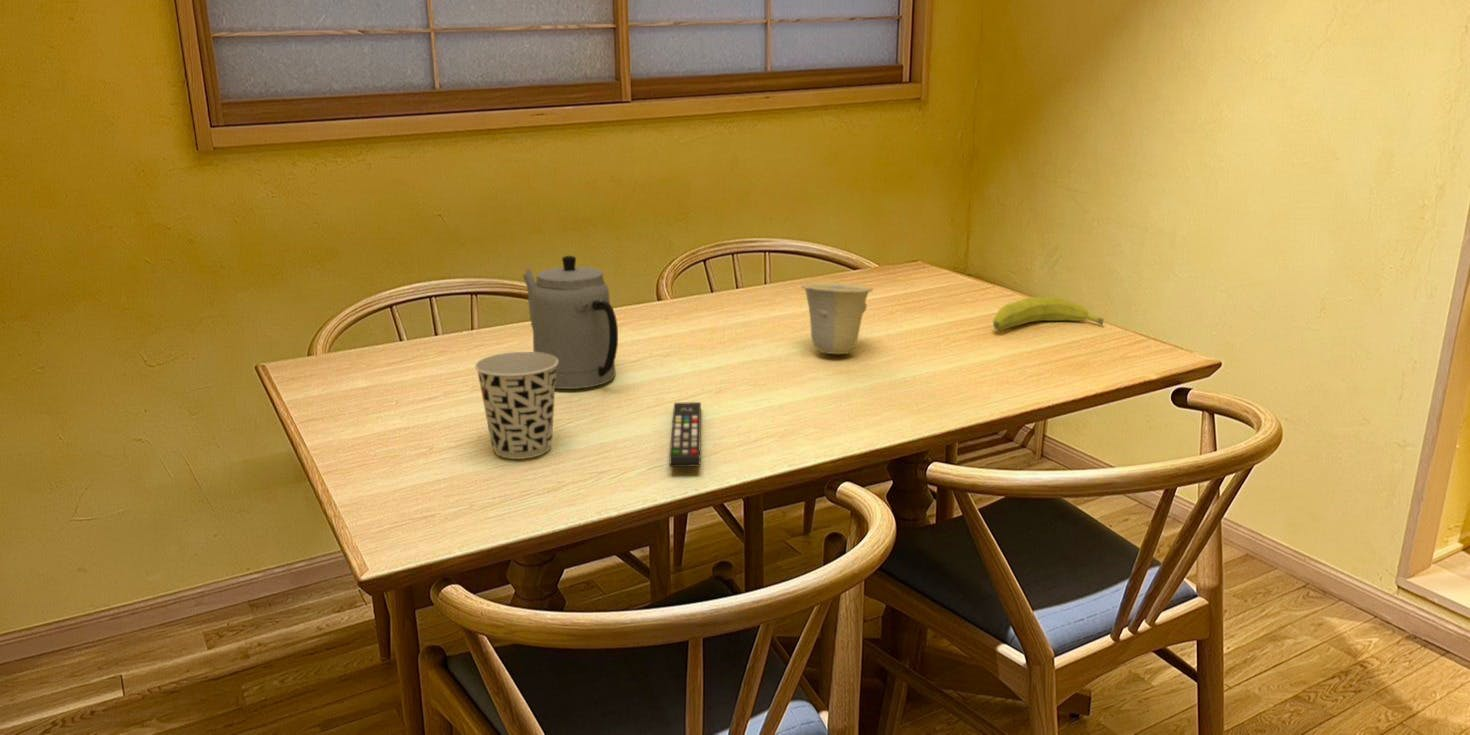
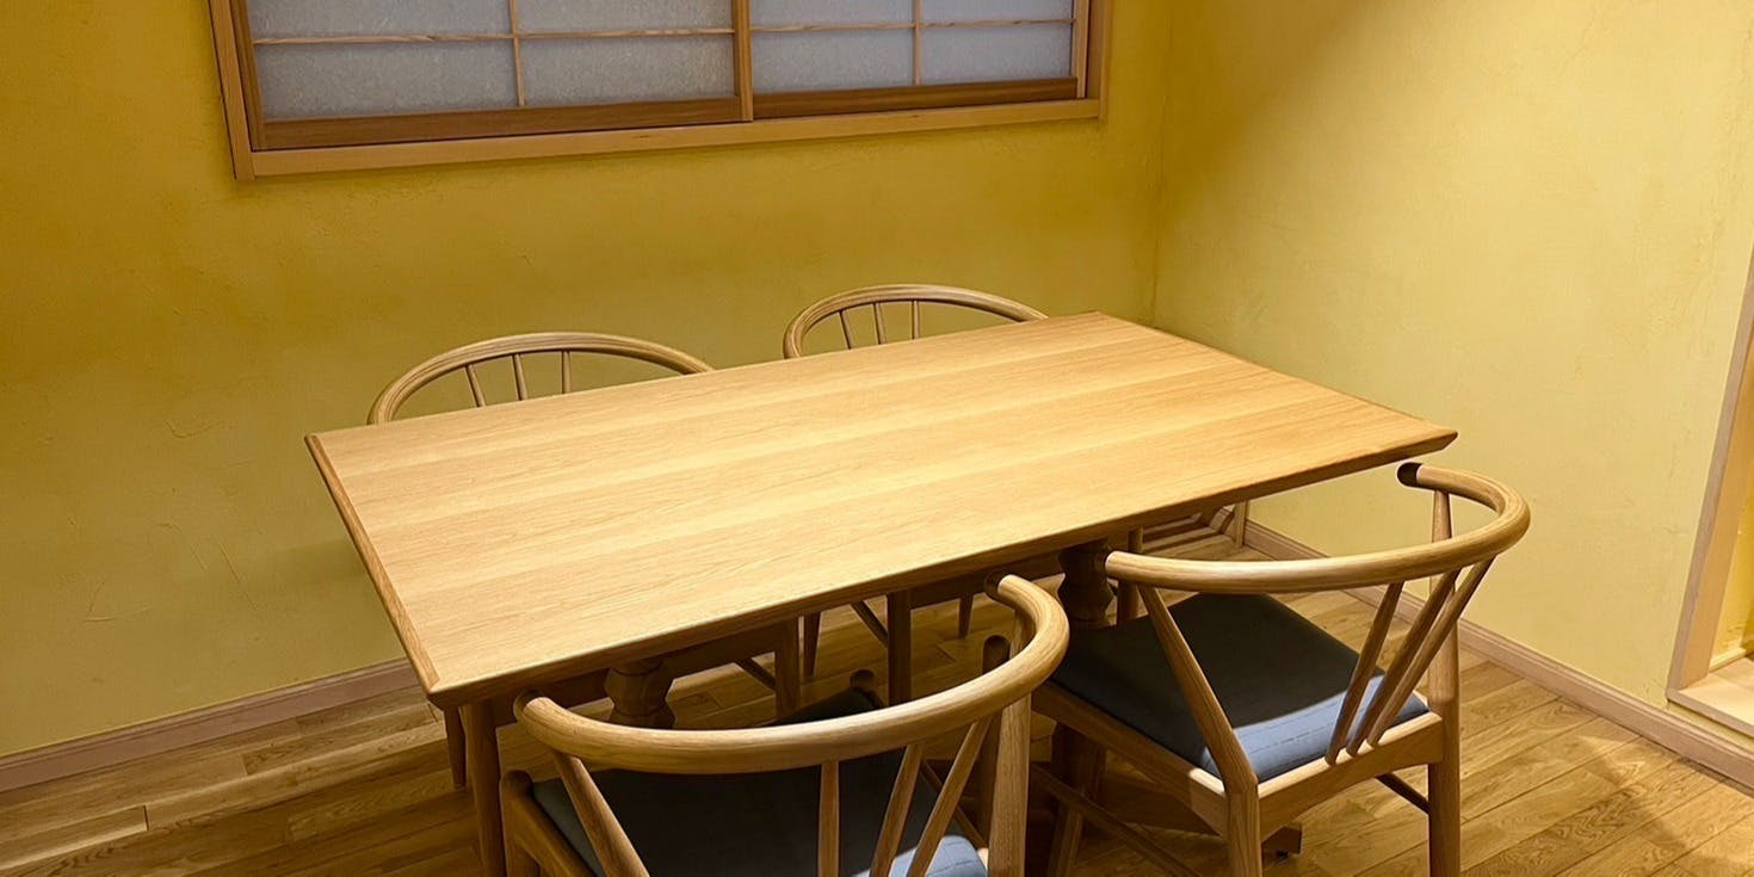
- fruit (1043, 315)
- cup (519, 406)
- teapot (568, 316)
- cup (836, 316)
- remote control (686, 432)
